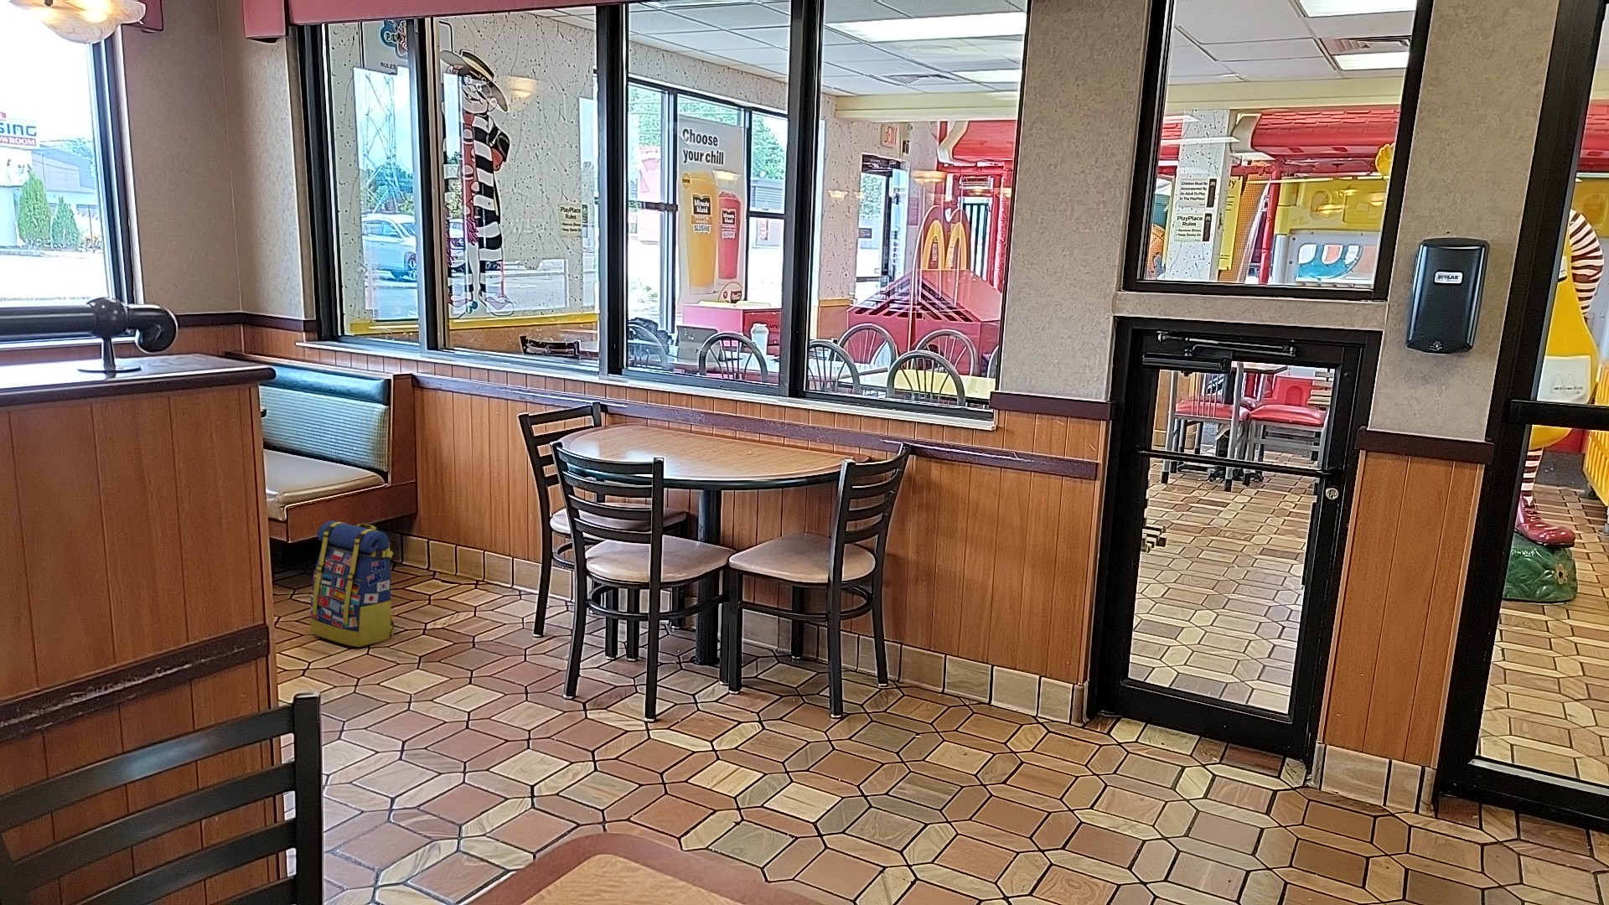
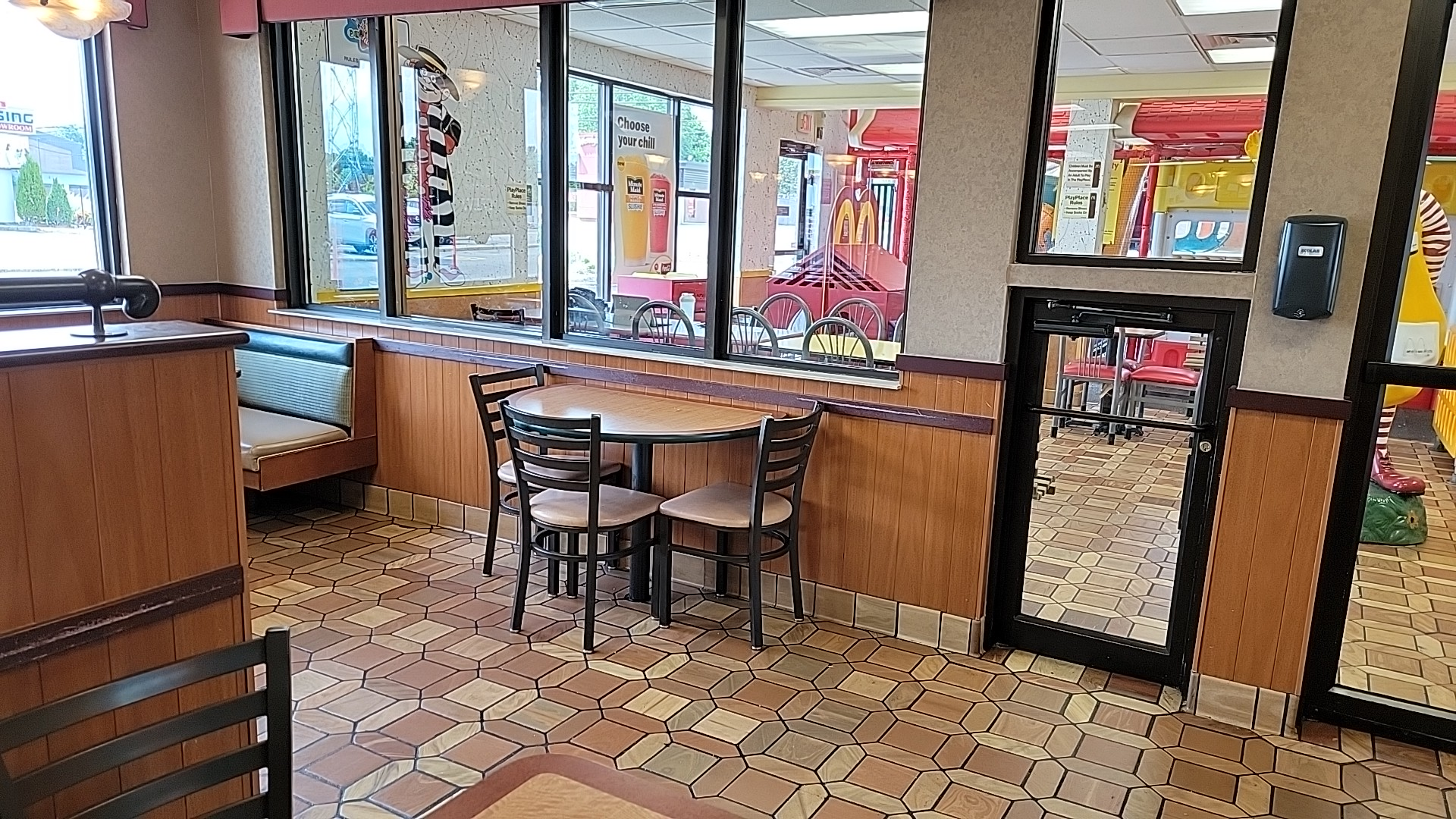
- backpack (351, 581)
